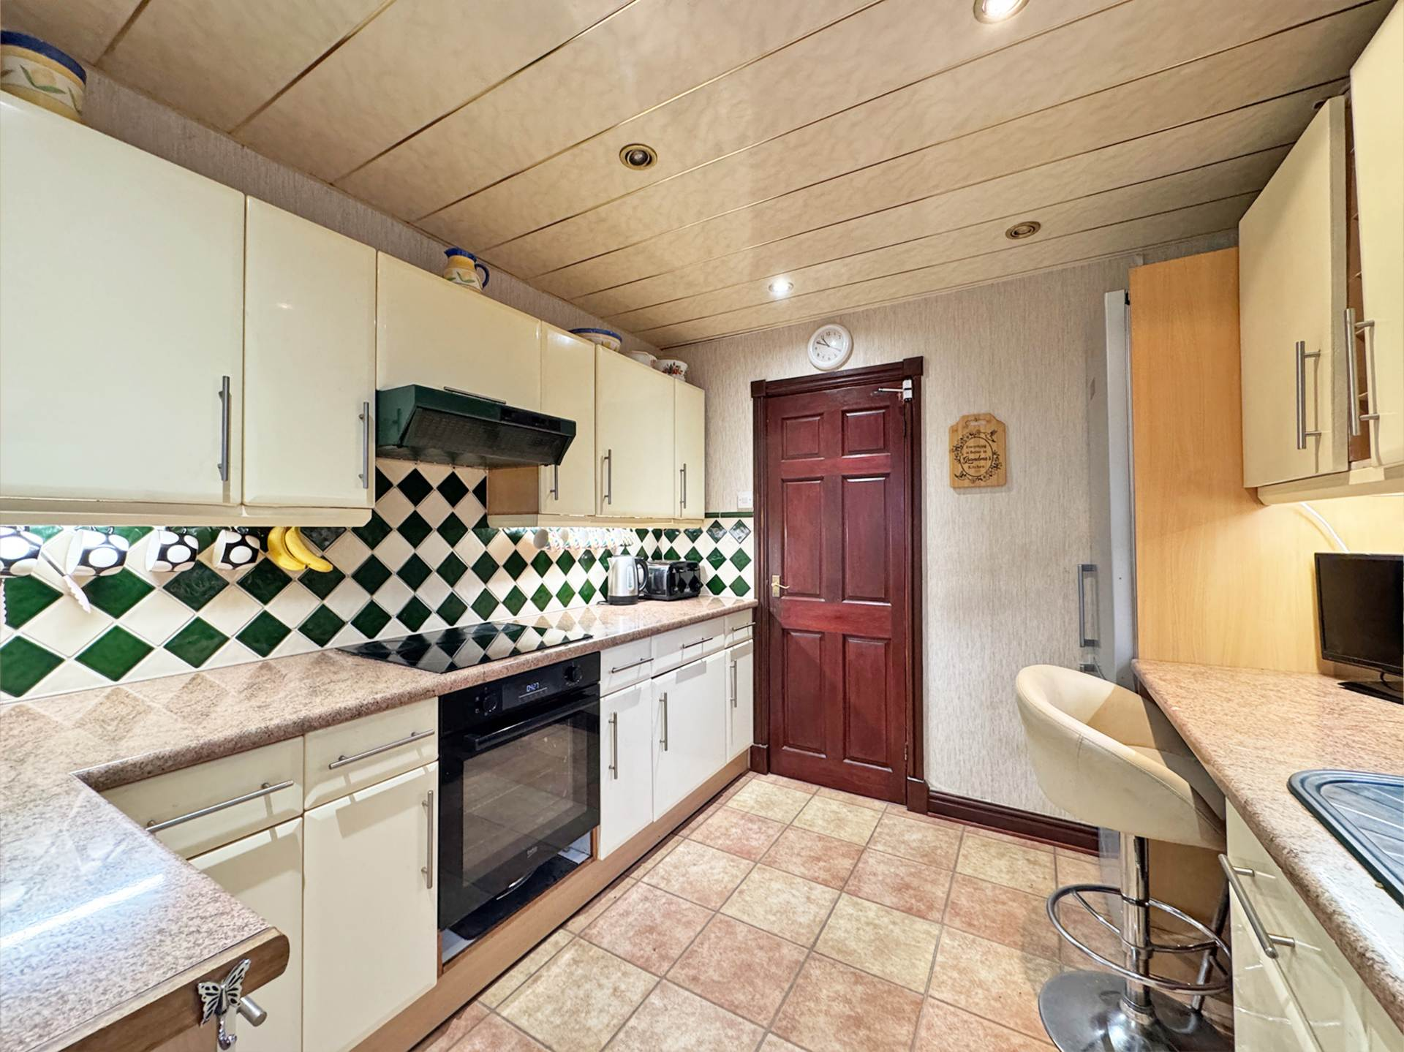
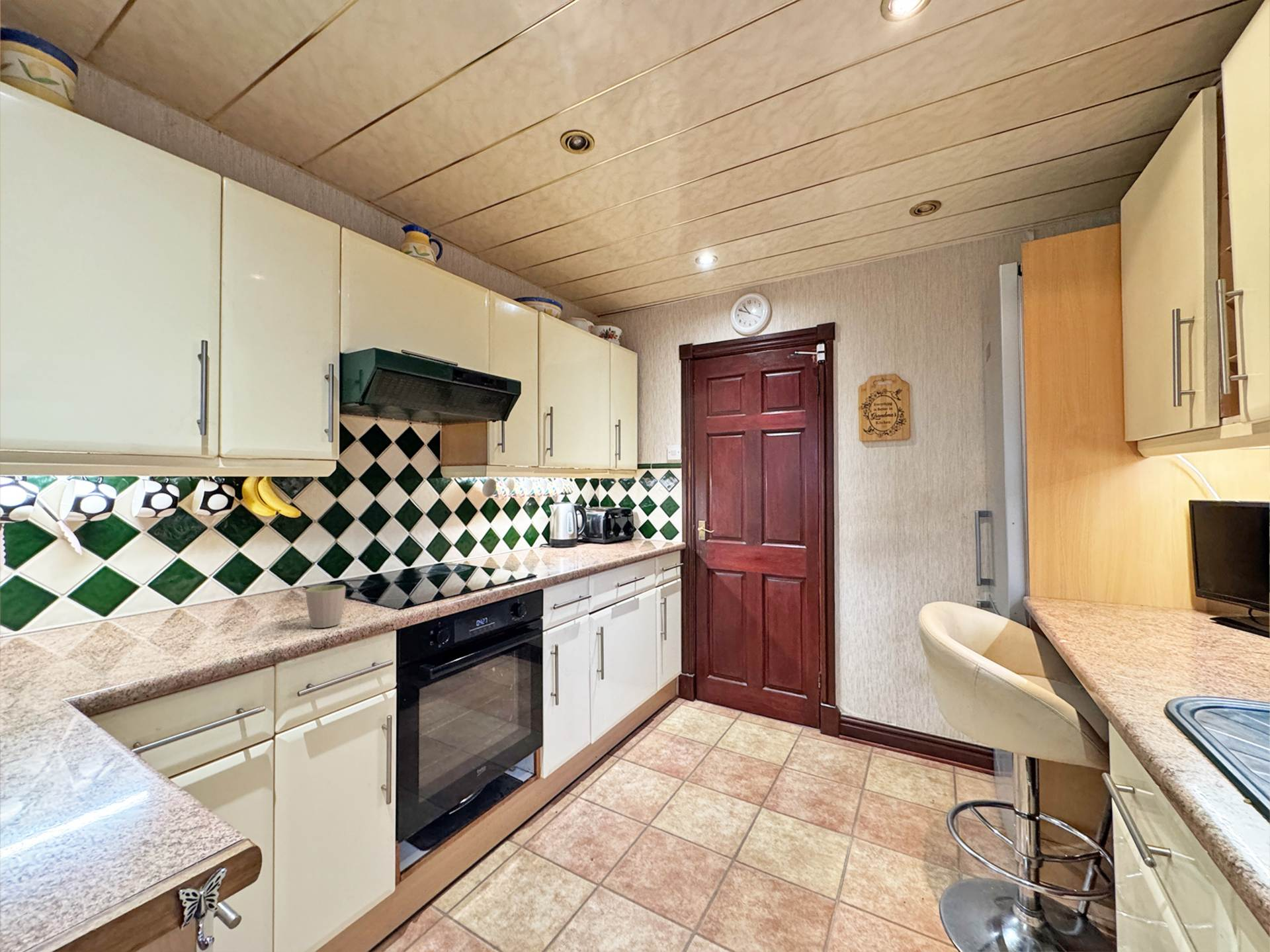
+ mug (327, 605)
